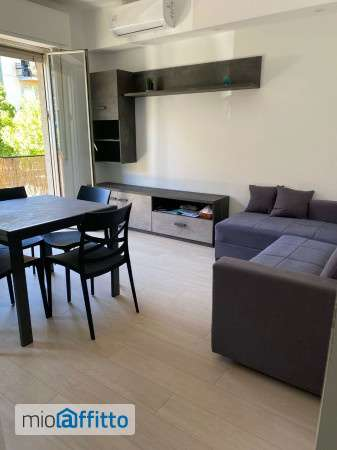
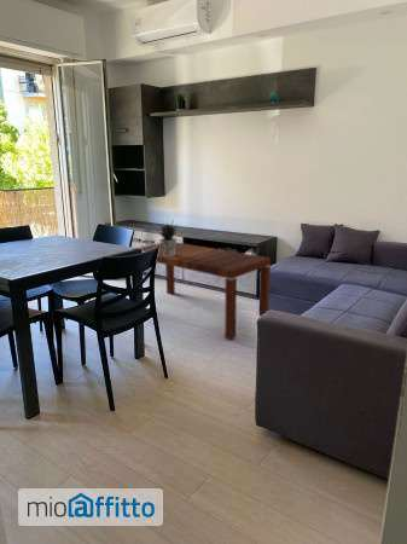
+ potted plant (168, 237)
+ coffee table (197, 271)
